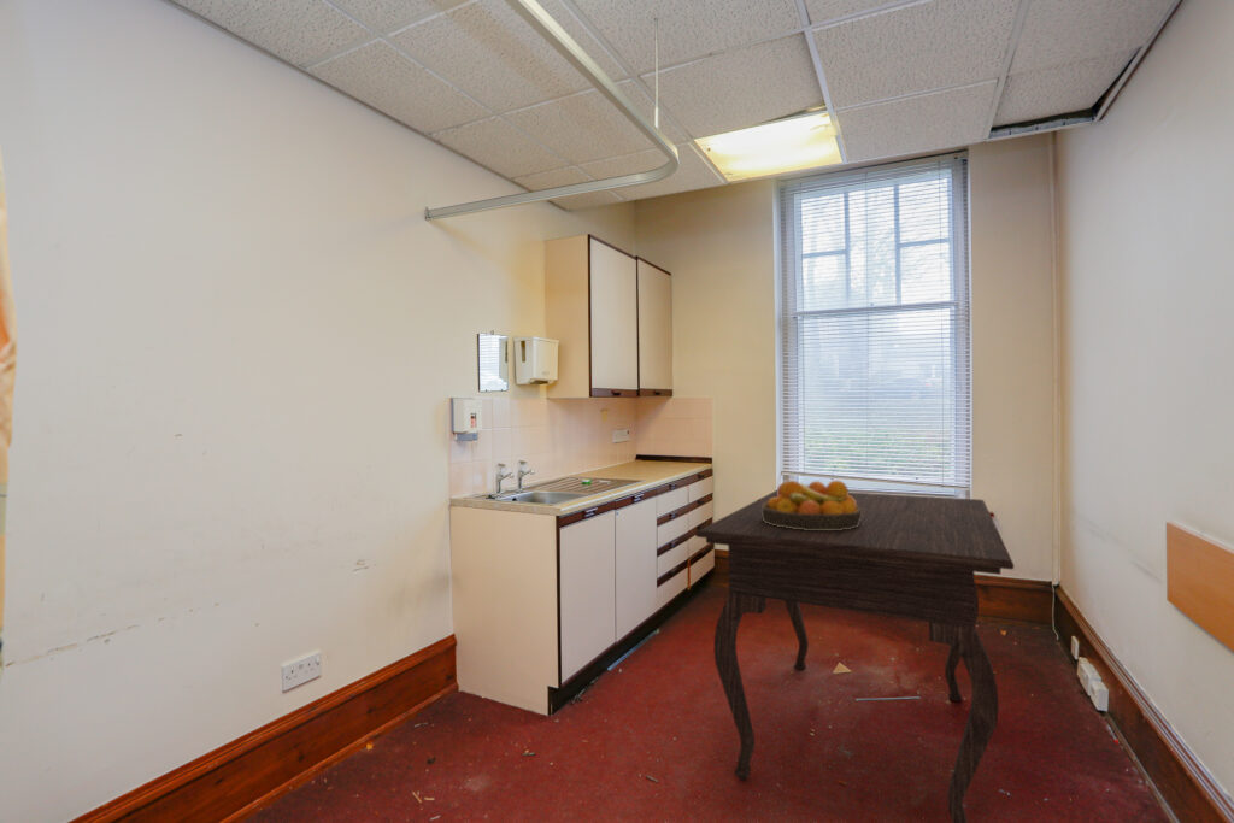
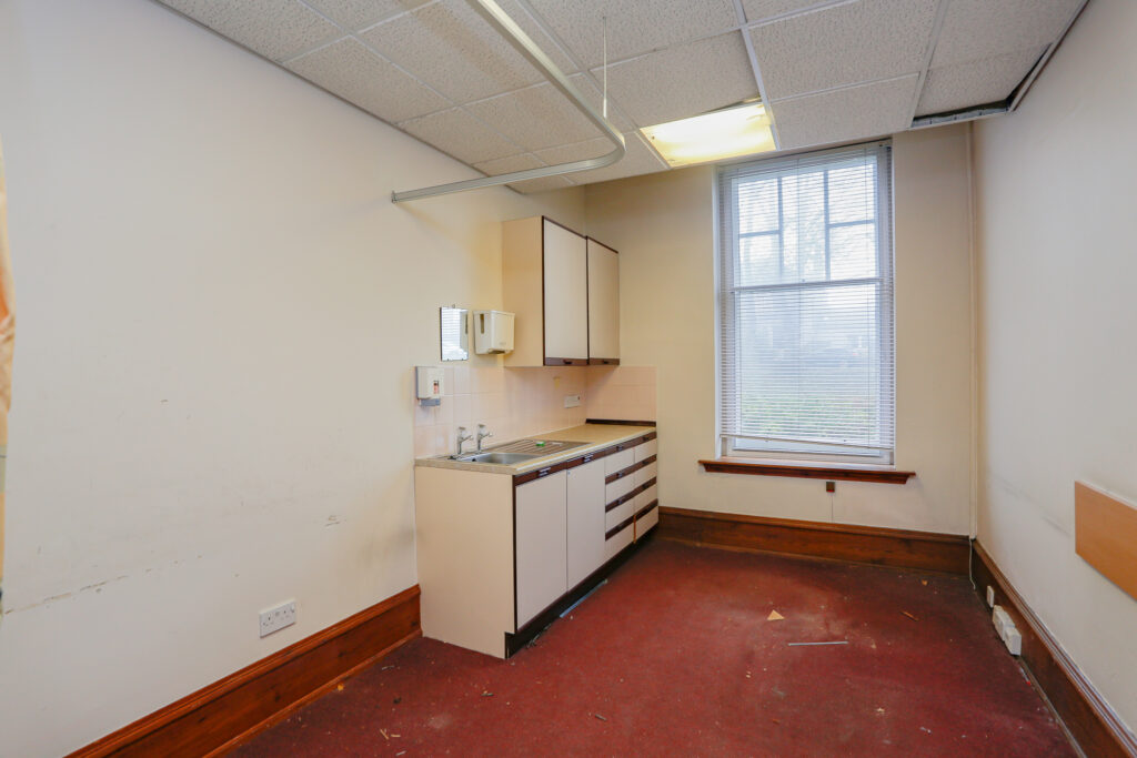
- fruit bowl (810, 500)
- dining table (859, 611)
